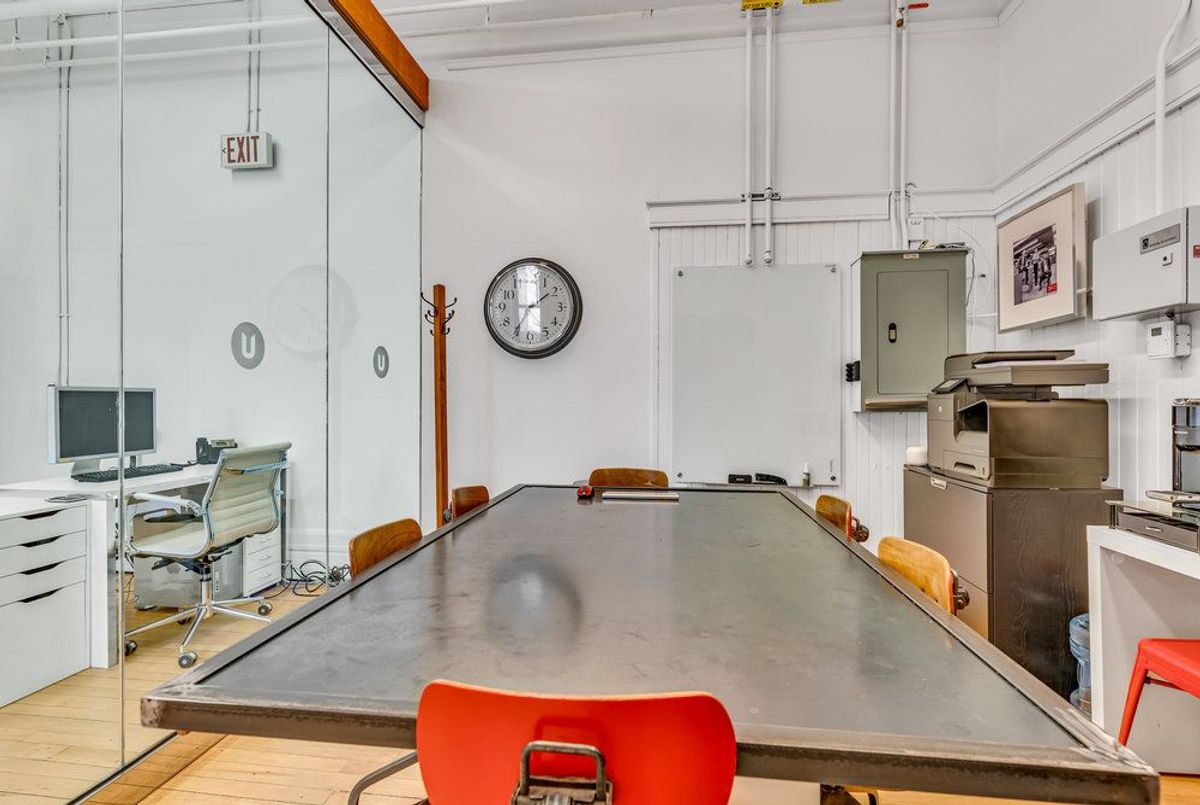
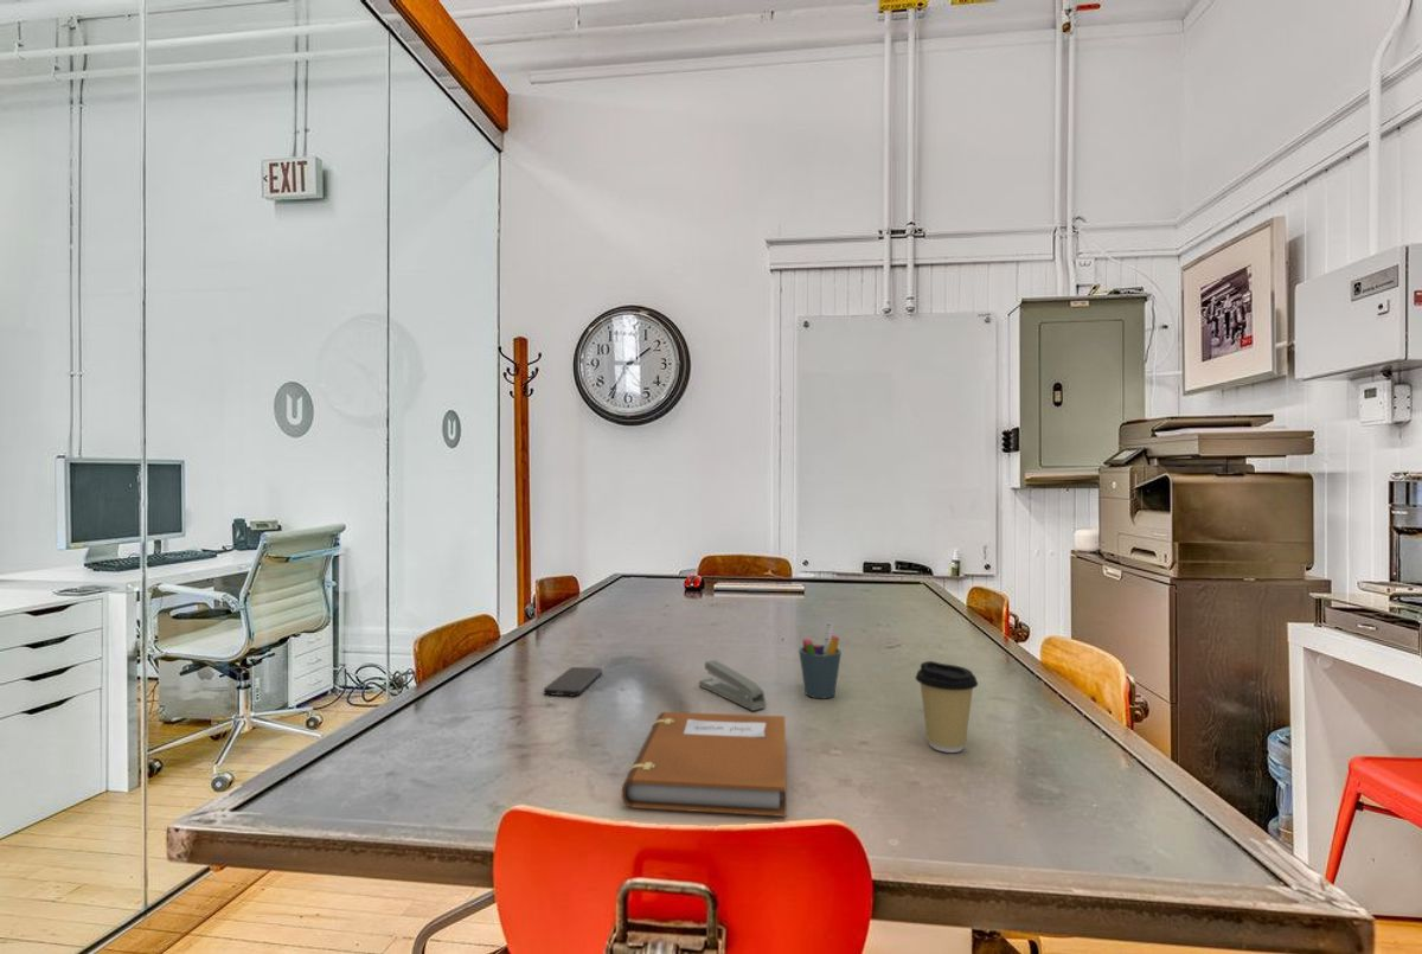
+ pen holder (820, 660)
+ coffee cup (946, 706)
+ notebook (712, 754)
+ stapler (730, 681)
+ smartphone (574, 680)
